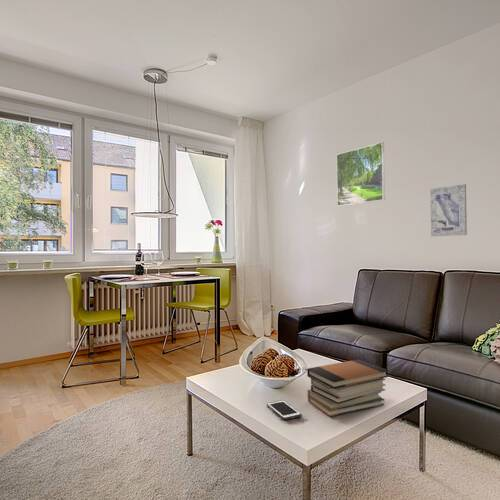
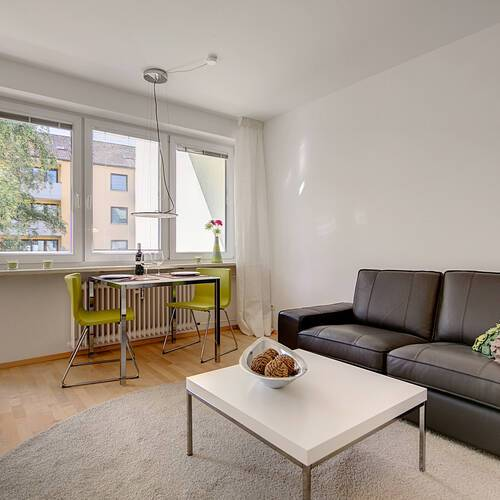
- book stack (347, 386)
- cell phone (283, 409)
- wall art (447, 211)
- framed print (359, 176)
